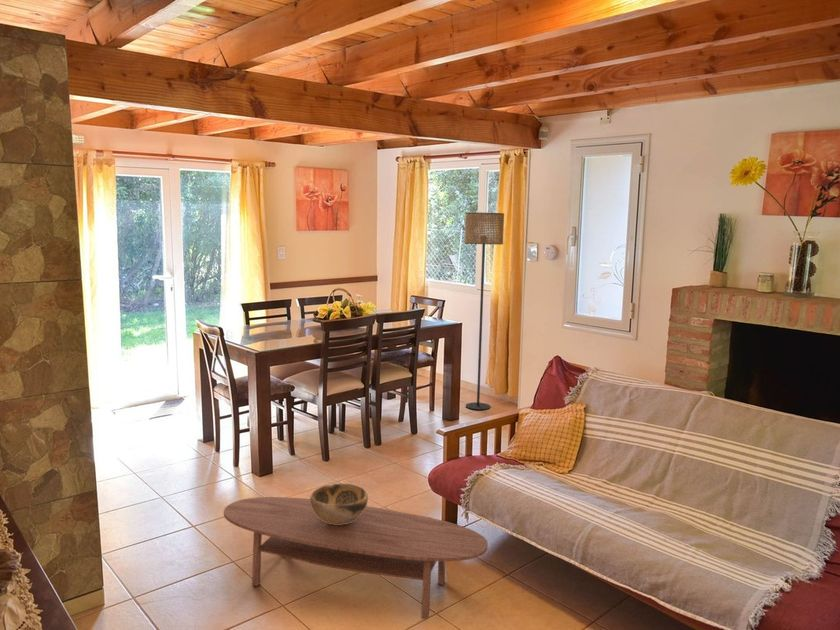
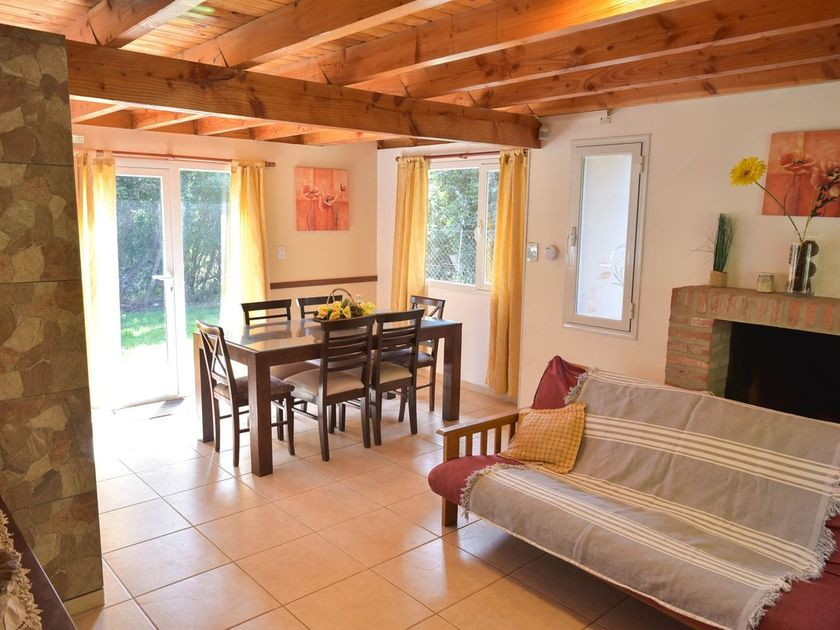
- decorative bowl (339, 506)
- floor lamp (481, 311)
- coffee table (349, 554)
